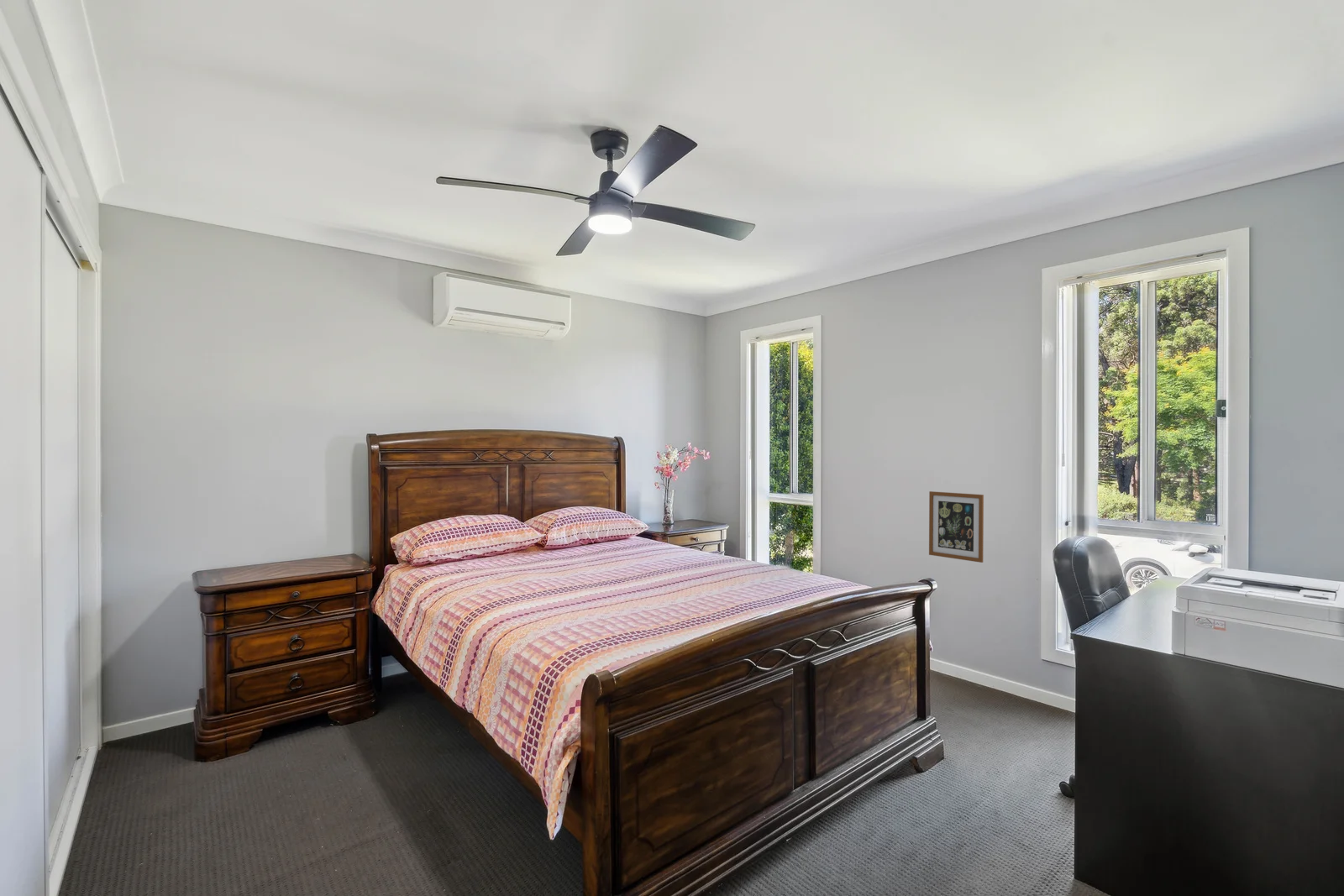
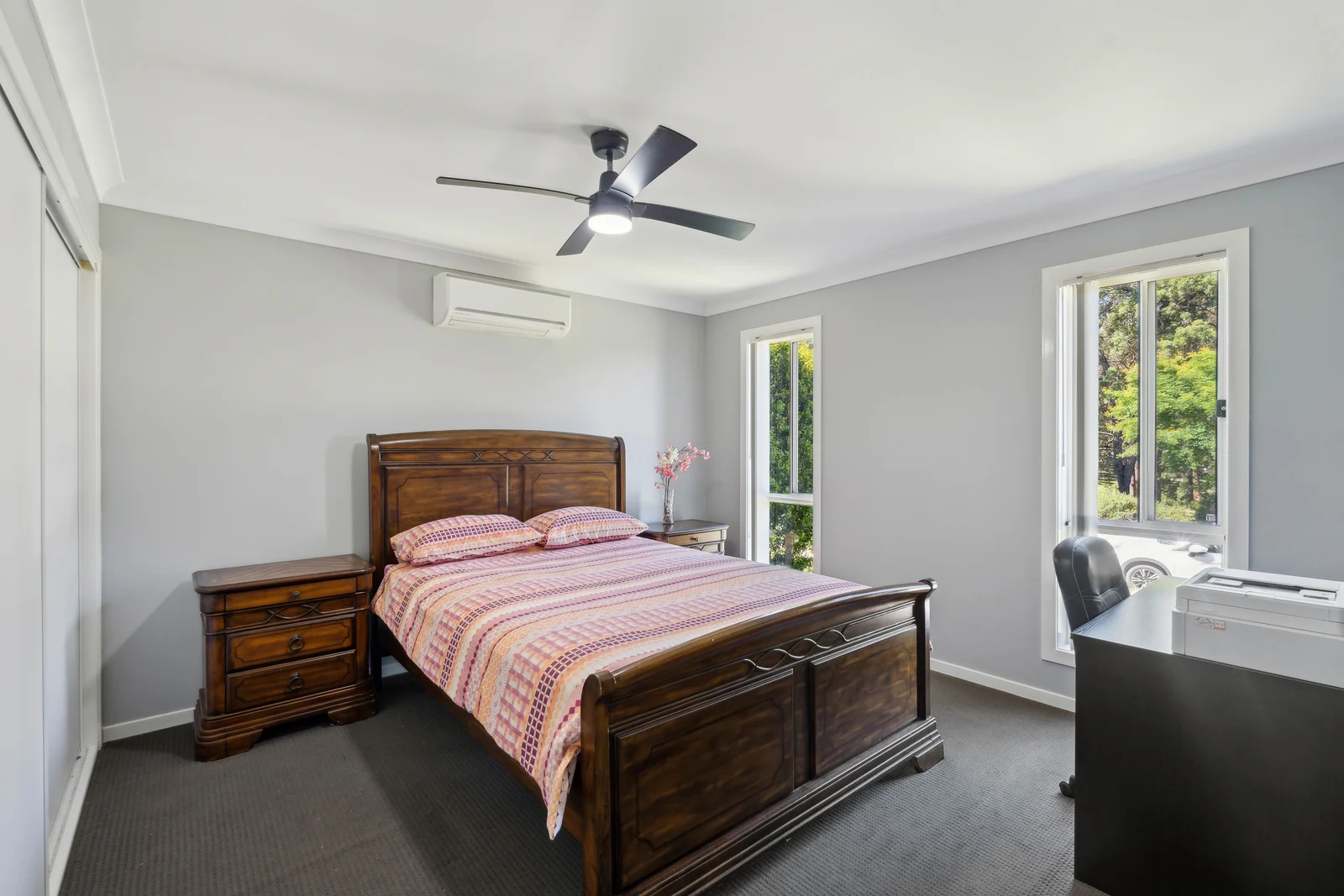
- wall art (955, 526)
